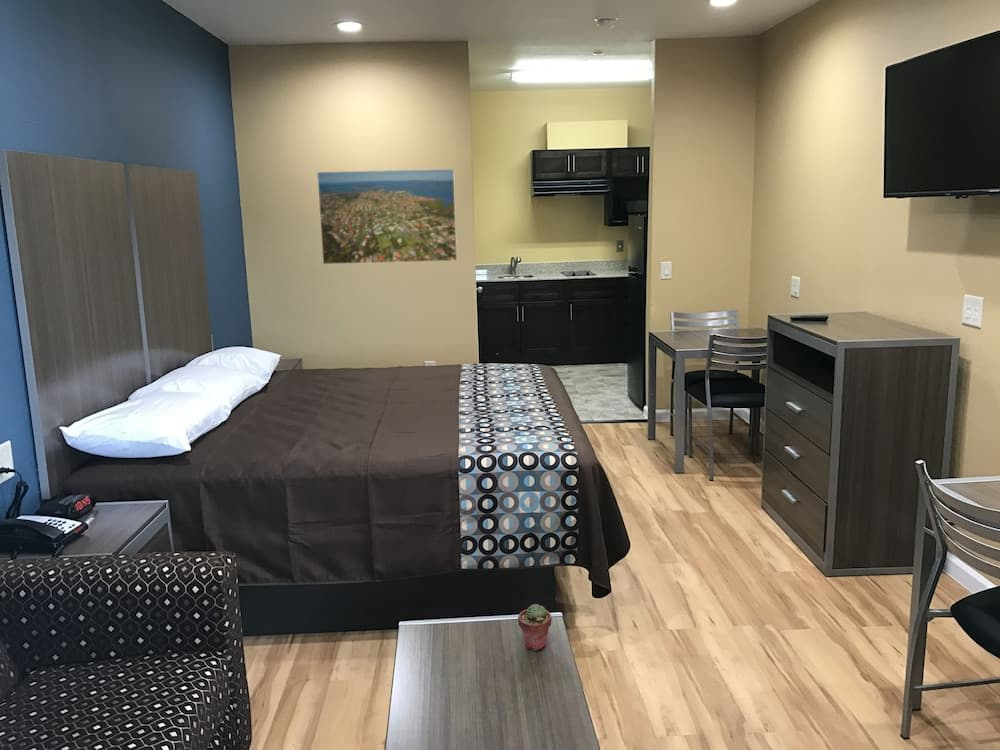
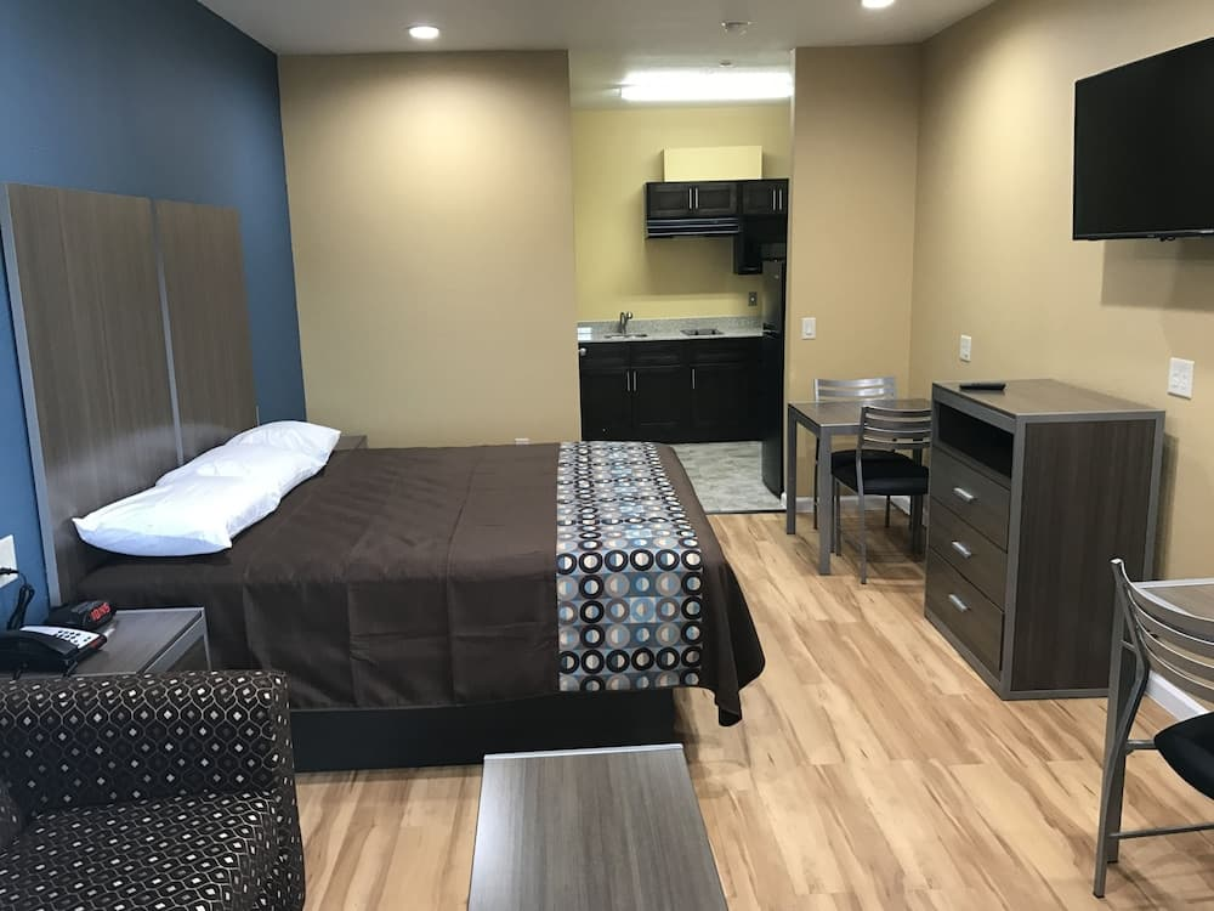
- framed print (388, 217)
- potted succulent (535, 624)
